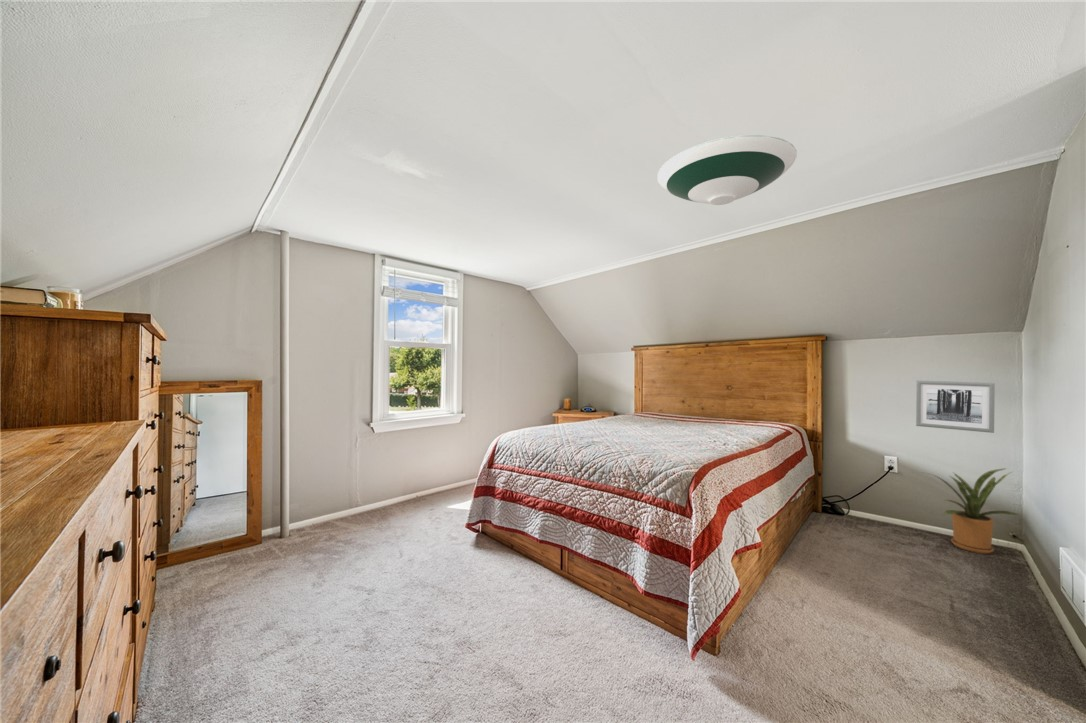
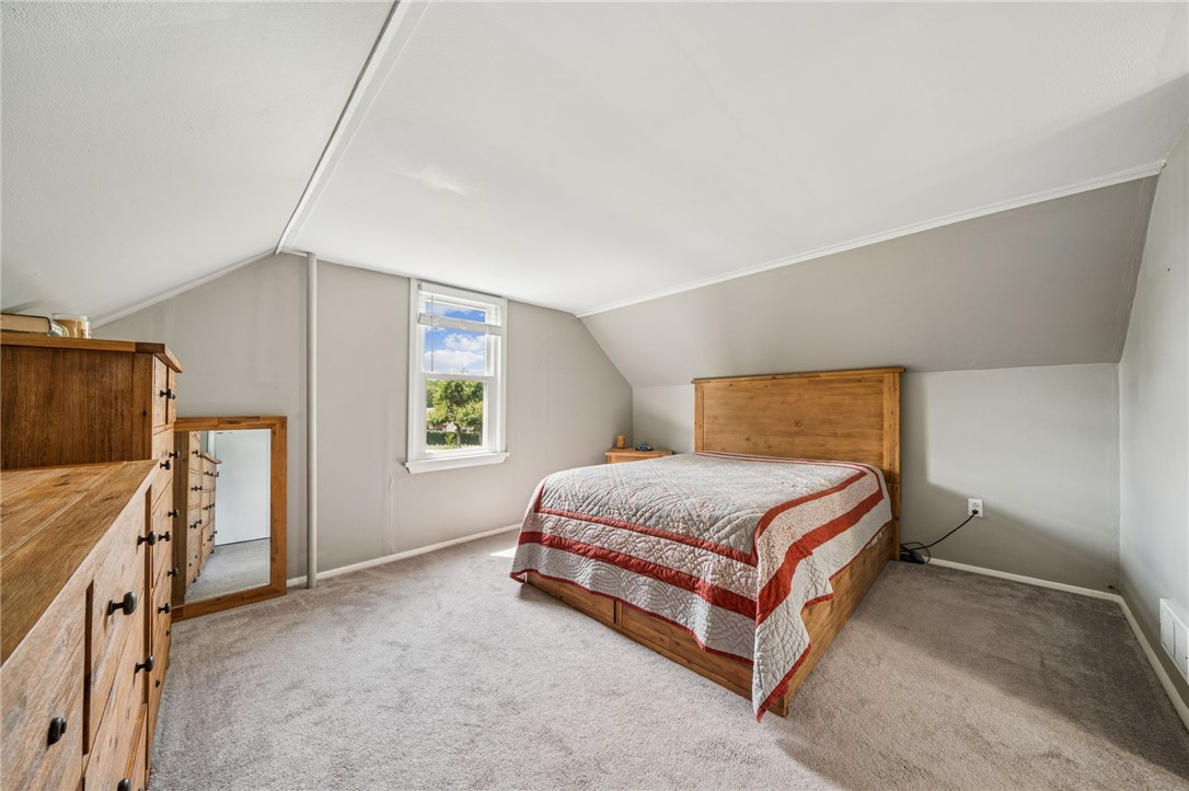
- wall art (953, 405)
- house plant (969, 505)
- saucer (722, 185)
